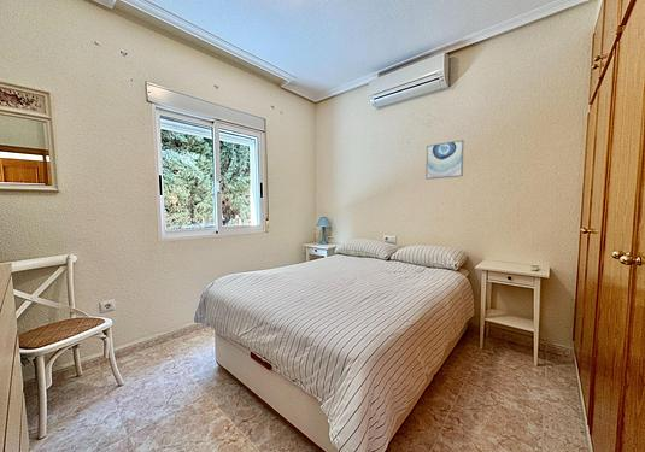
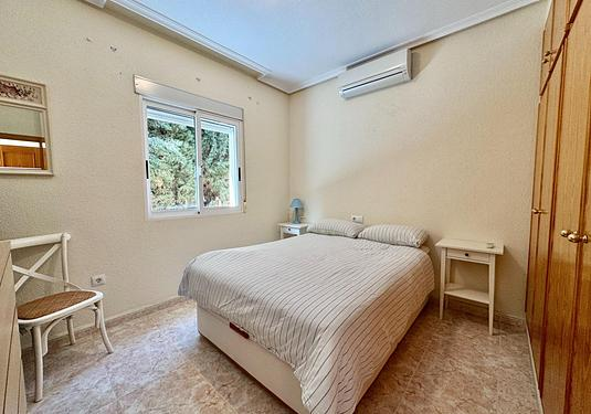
- wall art (444, 160)
